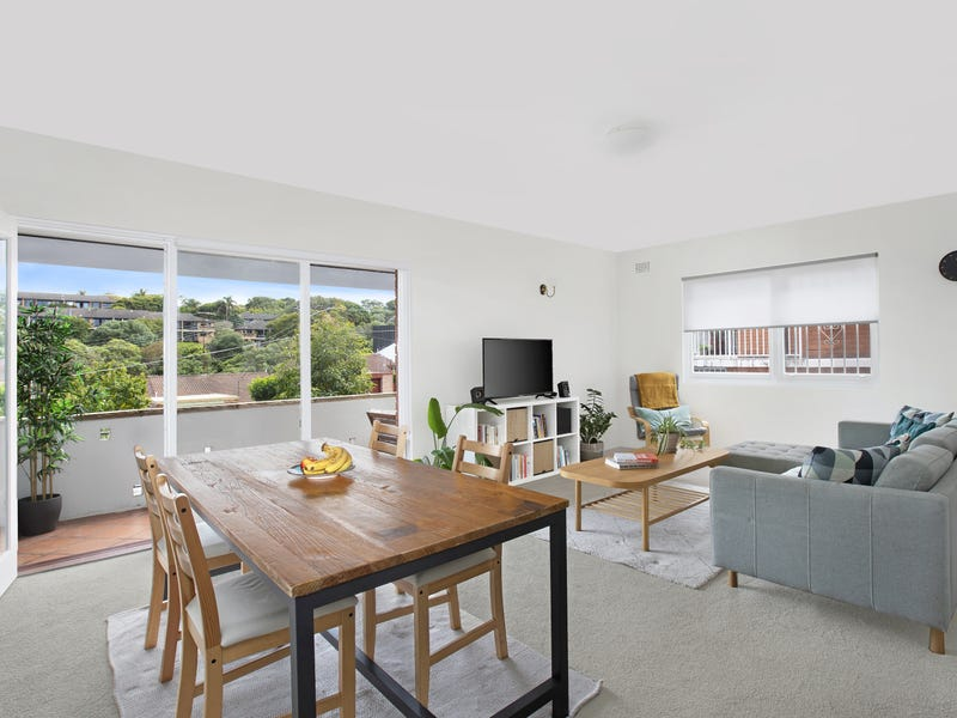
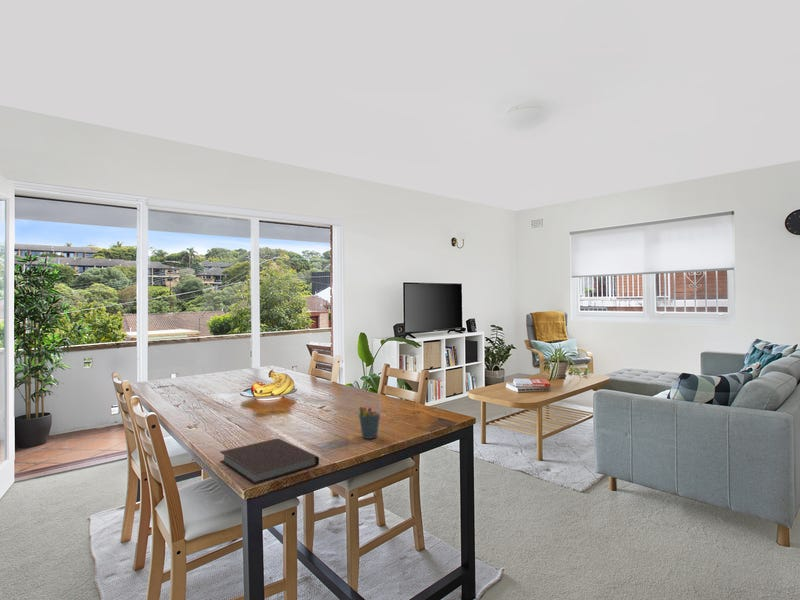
+ pen holder (369, 419)
+ notebook (268, 458)
